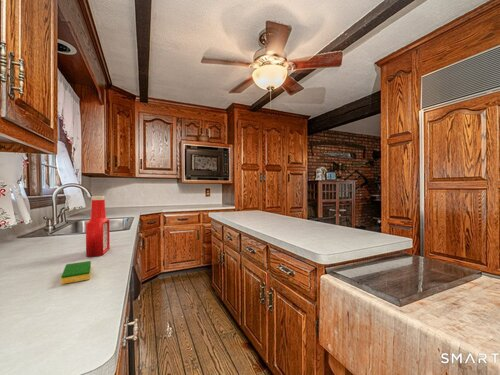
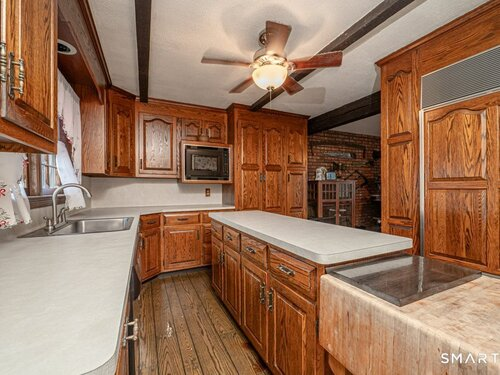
- soap bottle (98, 224)
- dish sponge (77, 271)
